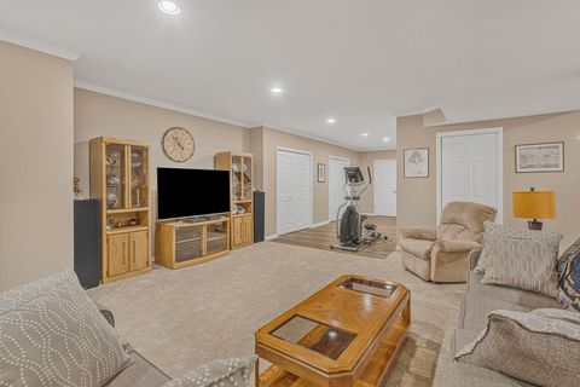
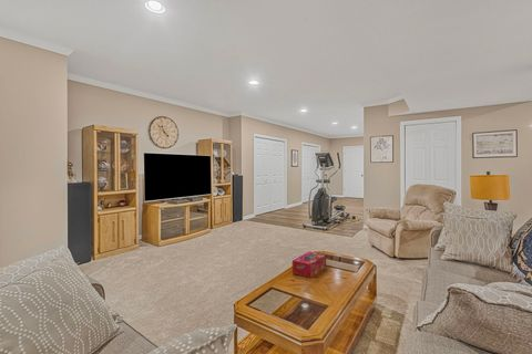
+ tissue box (309, 263)
